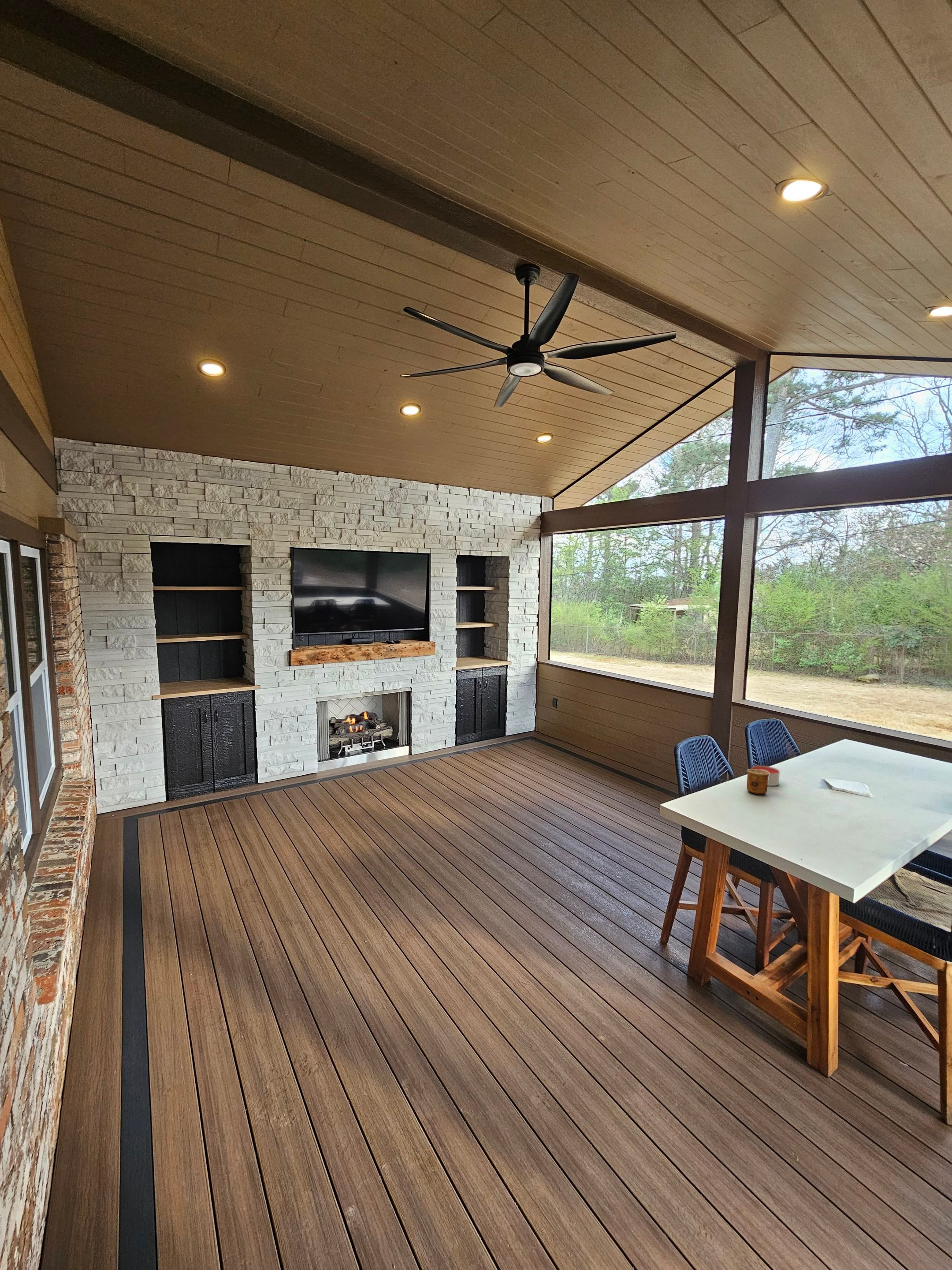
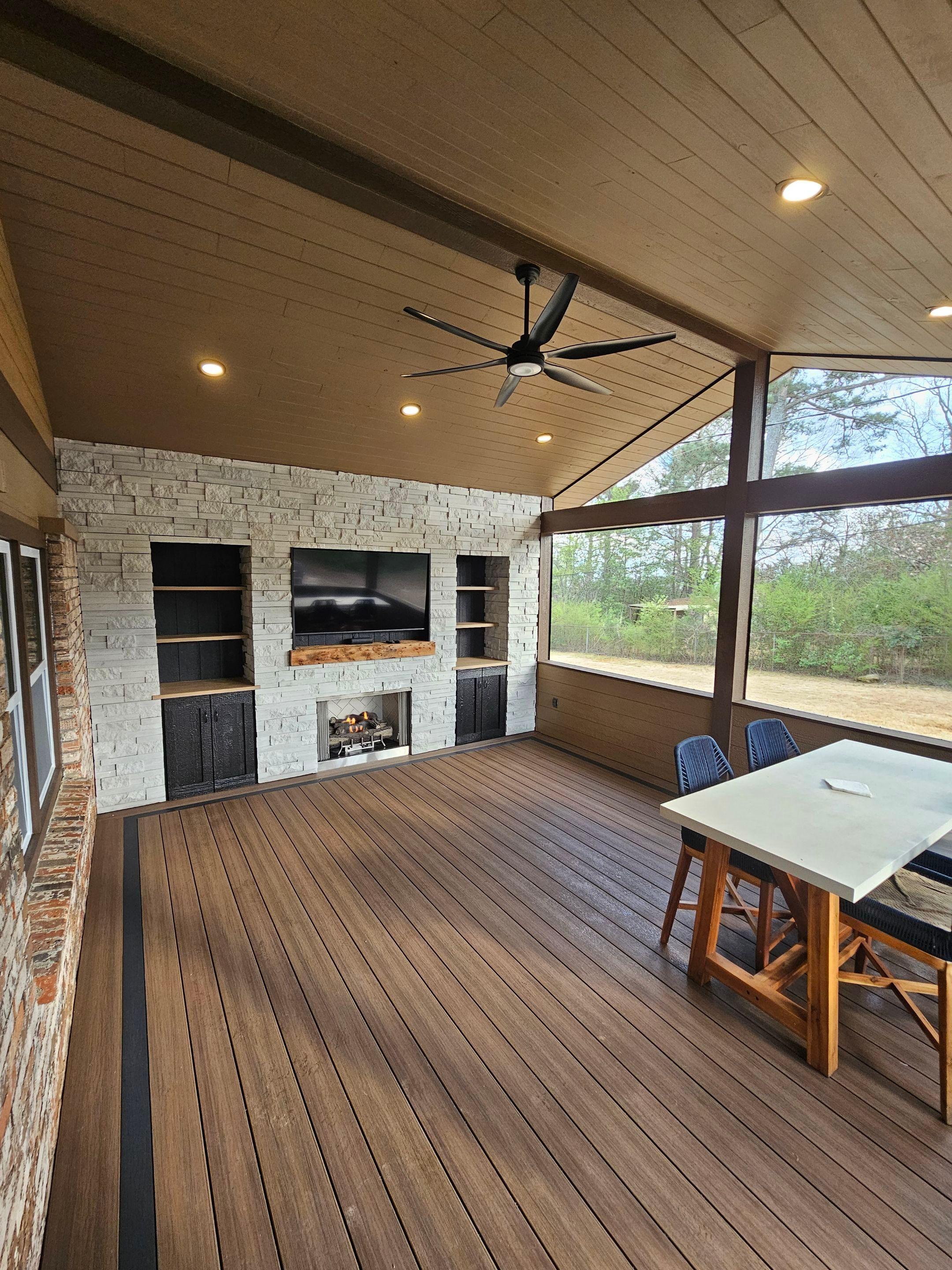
- cup (757, 781)
- candle (768, 777)
